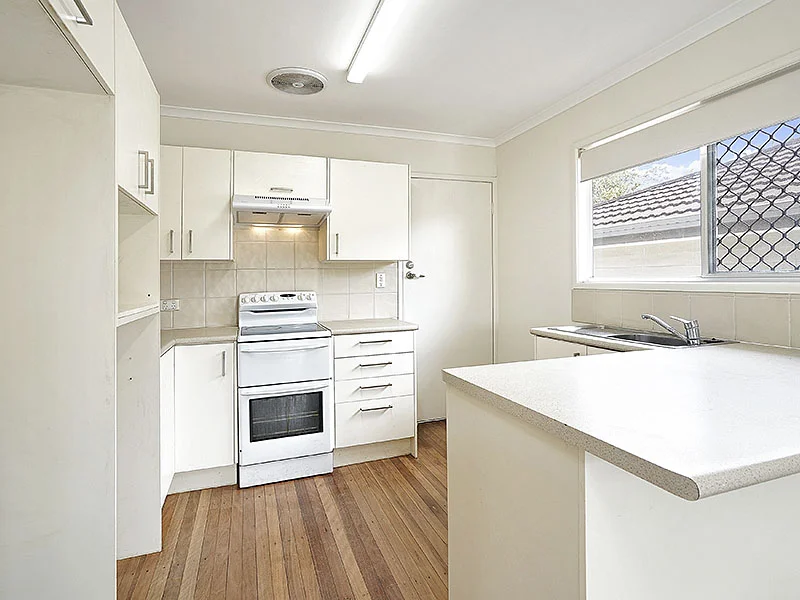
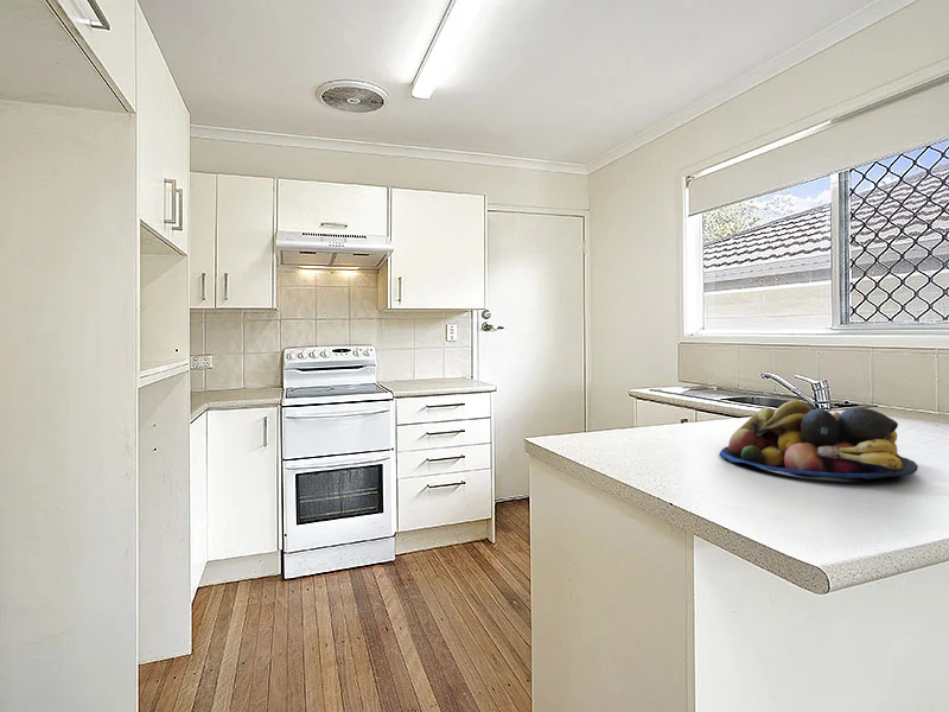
+ fruit bowl (809, 431)
